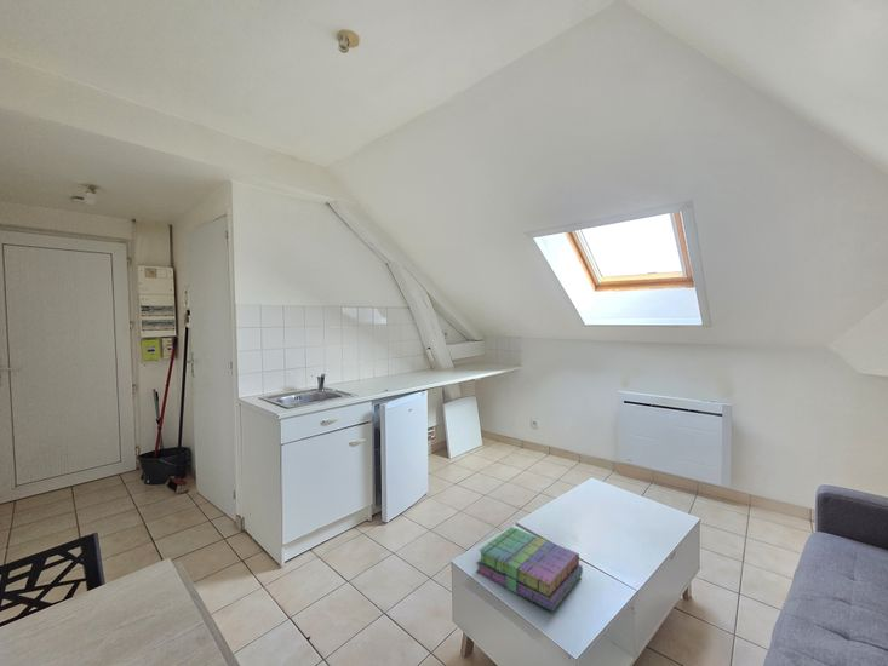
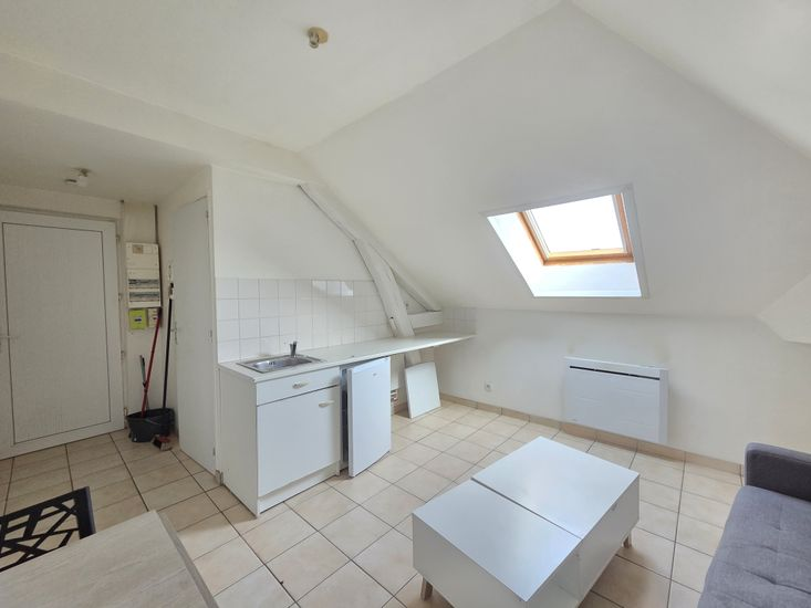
- books (528, 562)
